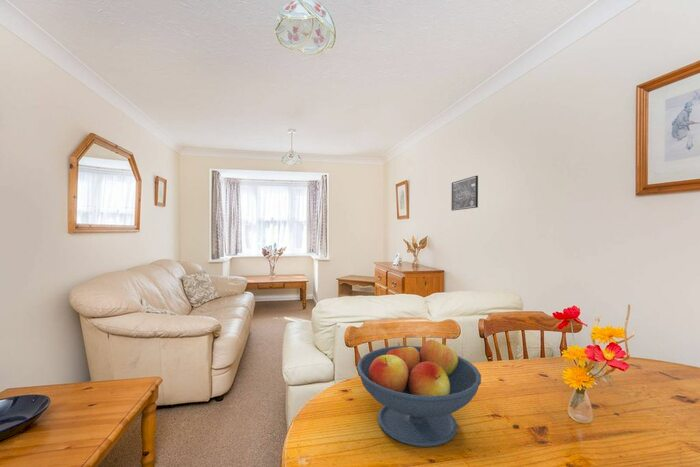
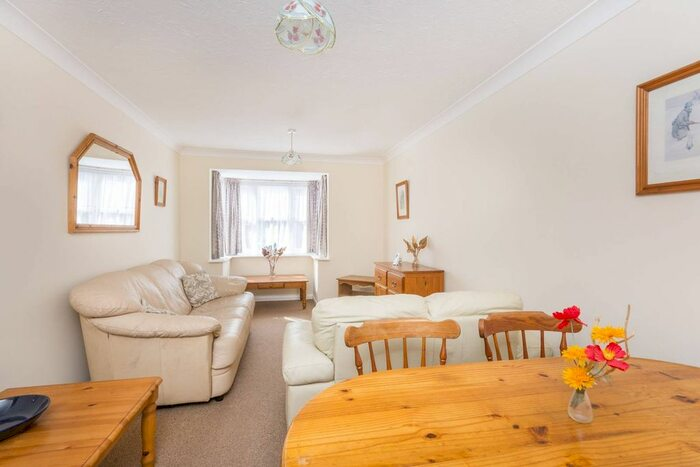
- wall art (463, 194)
- fruit bowl (416, 384)
